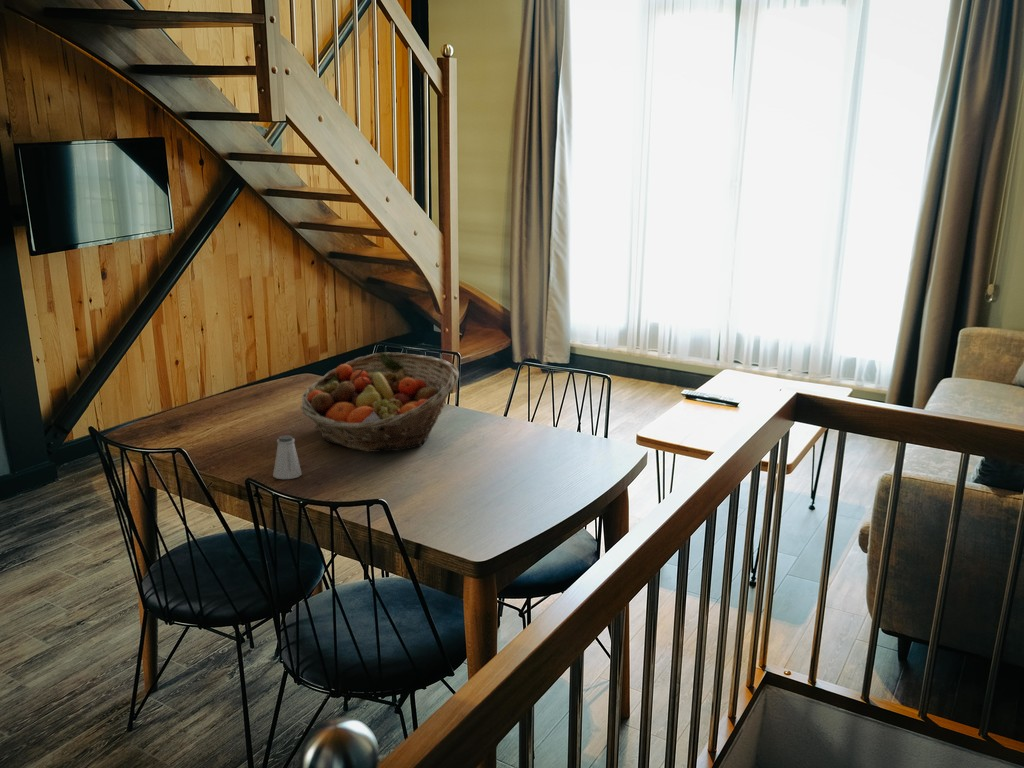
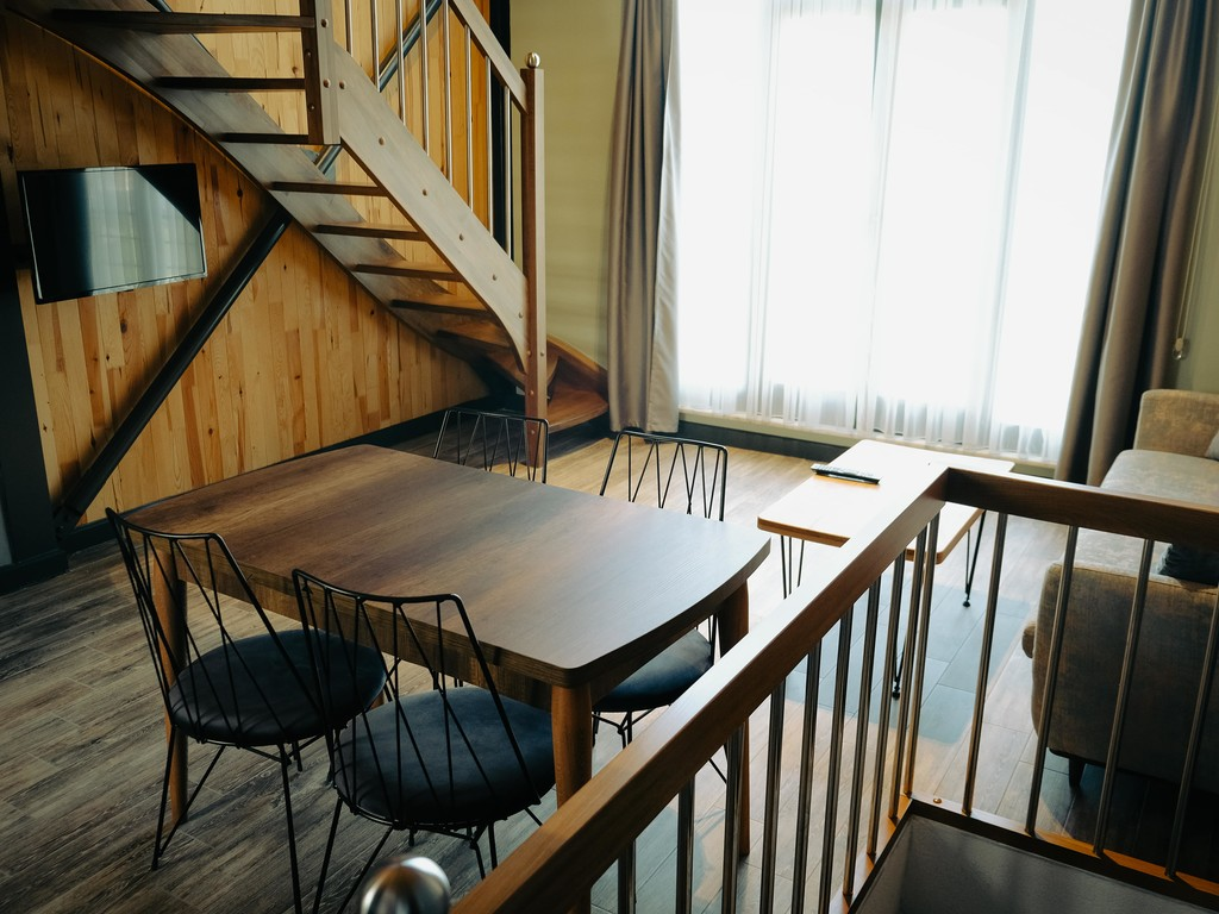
- saltshaker (286, 456)
- fruit basket (379, 399)
